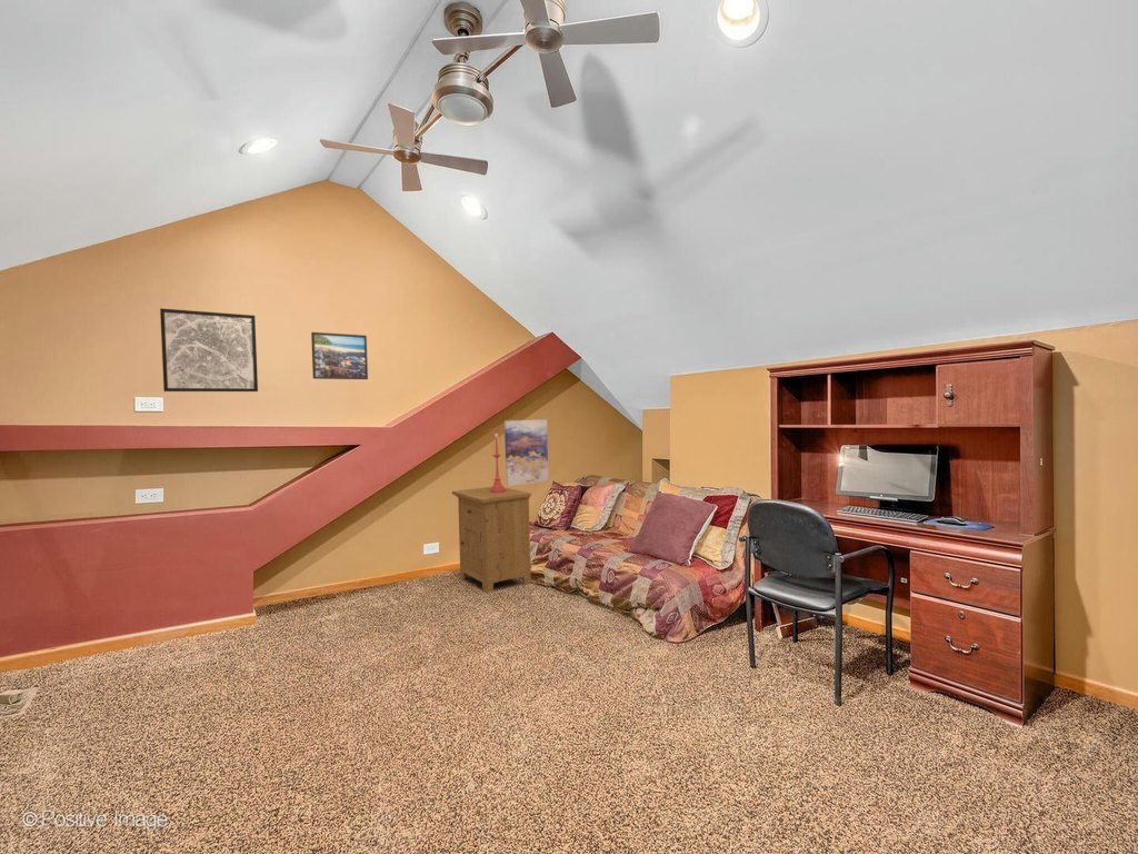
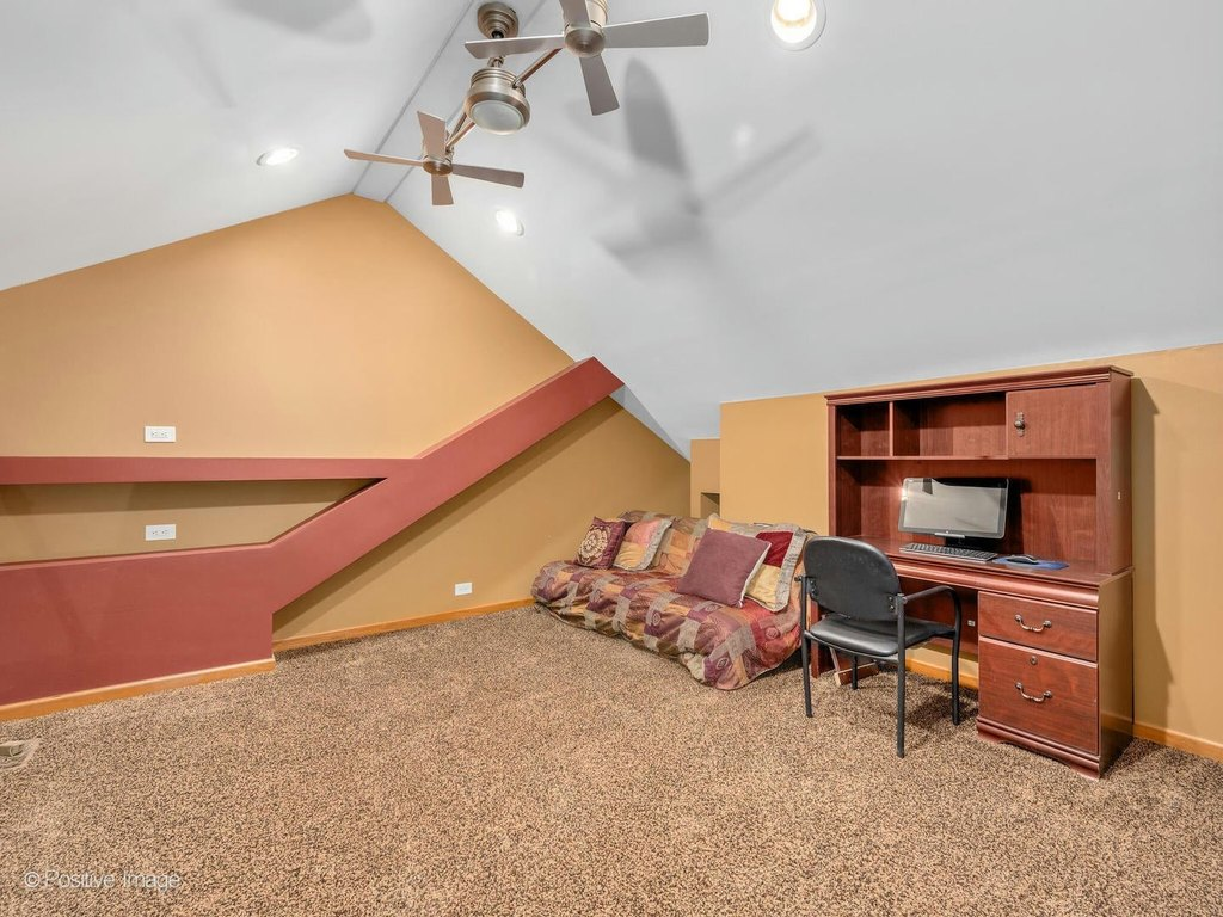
- wall art (527, 451)
- table lamp (497, 459)
- wall art (210, 351)
- nightstand (491, 536)
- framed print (340, 356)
